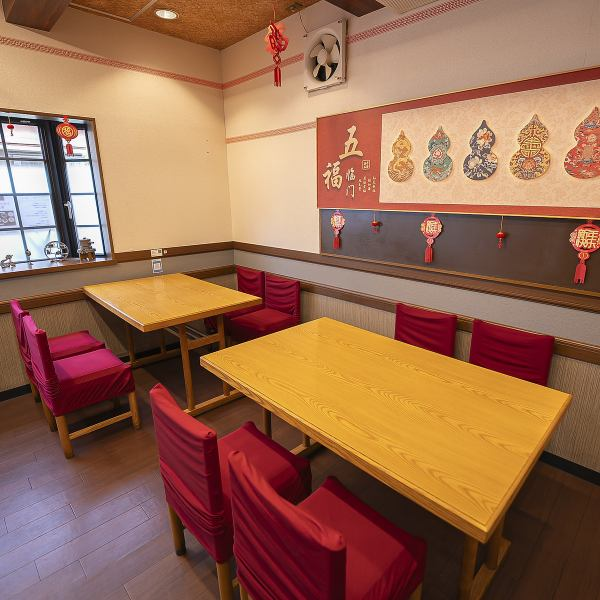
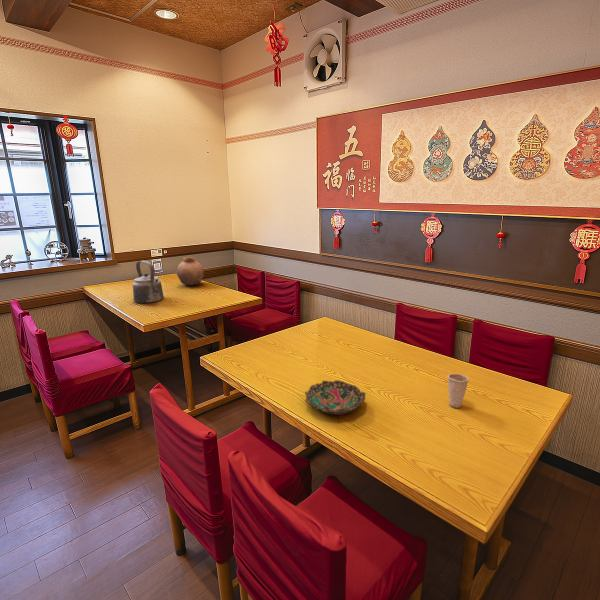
+ pottery (190, 271)
+ kettle (148, 281)
+ bowl (334, 398)
+ cup (456, 390)
